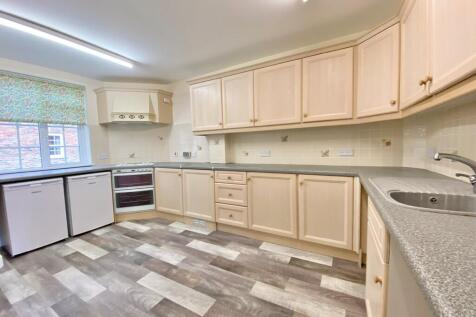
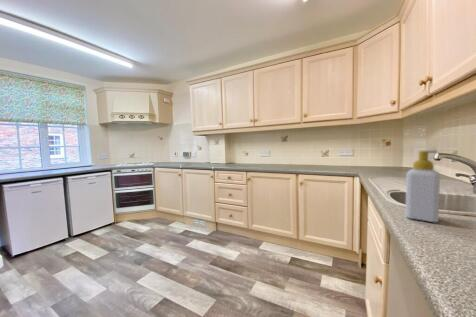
+ soap bottle (422, 184)
